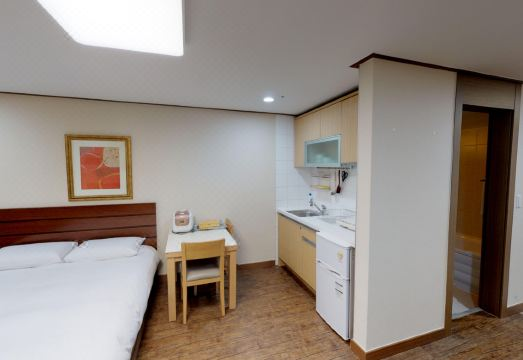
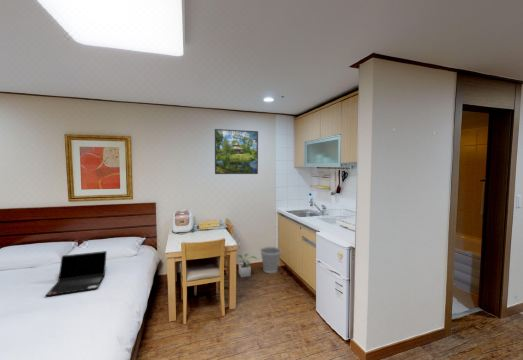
+ wastebasket (270, 260)
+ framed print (236, 152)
+ potted plant (243, 264)
+ laptop computer (79, 271)
